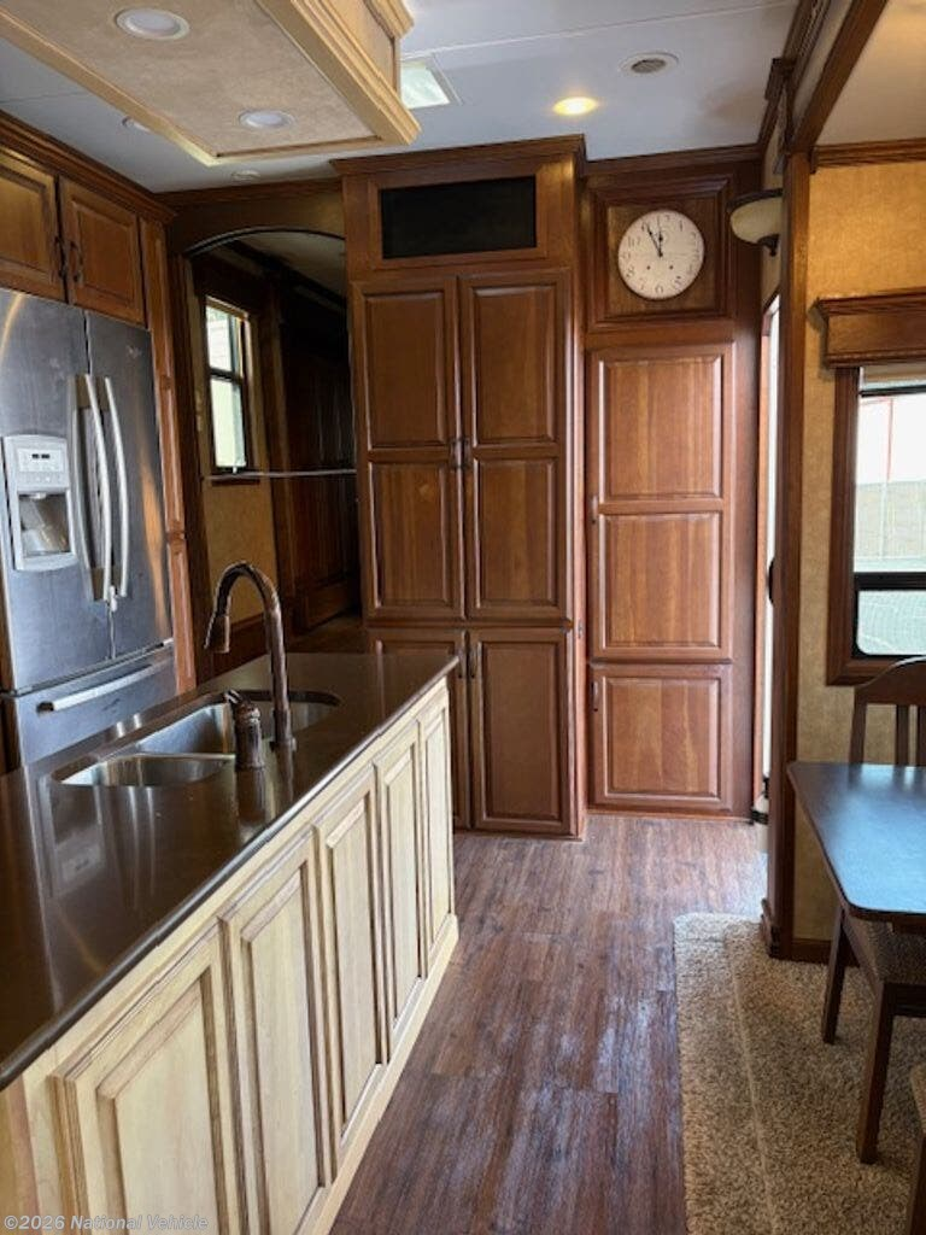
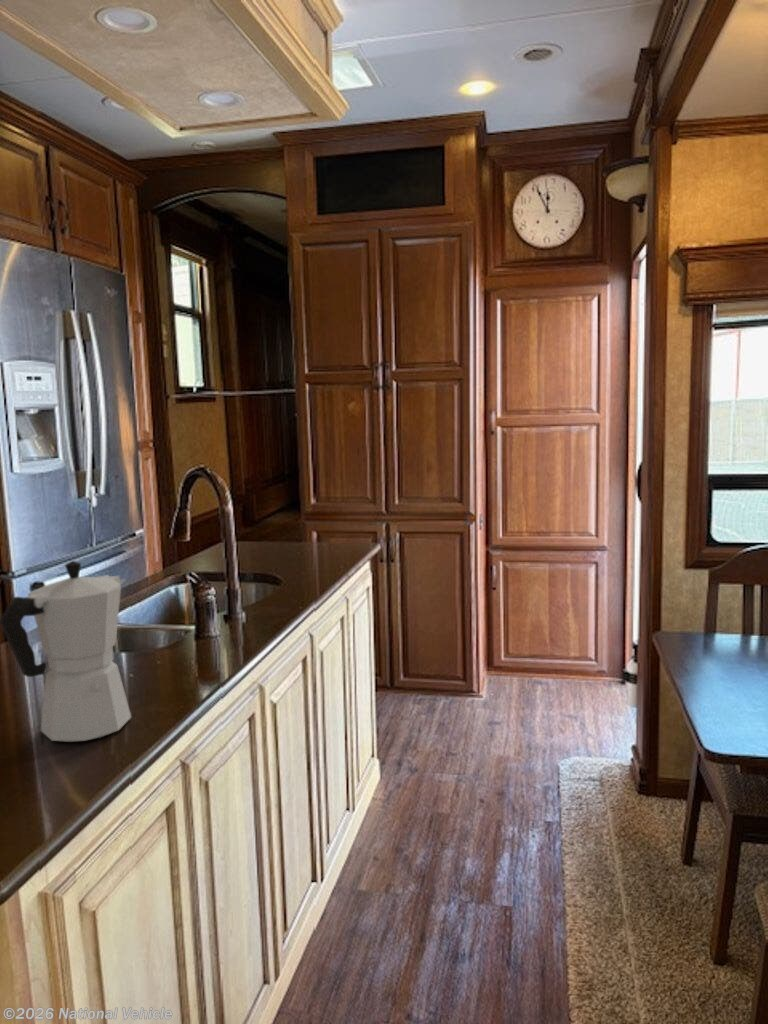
+ moka pot (72, 647)
